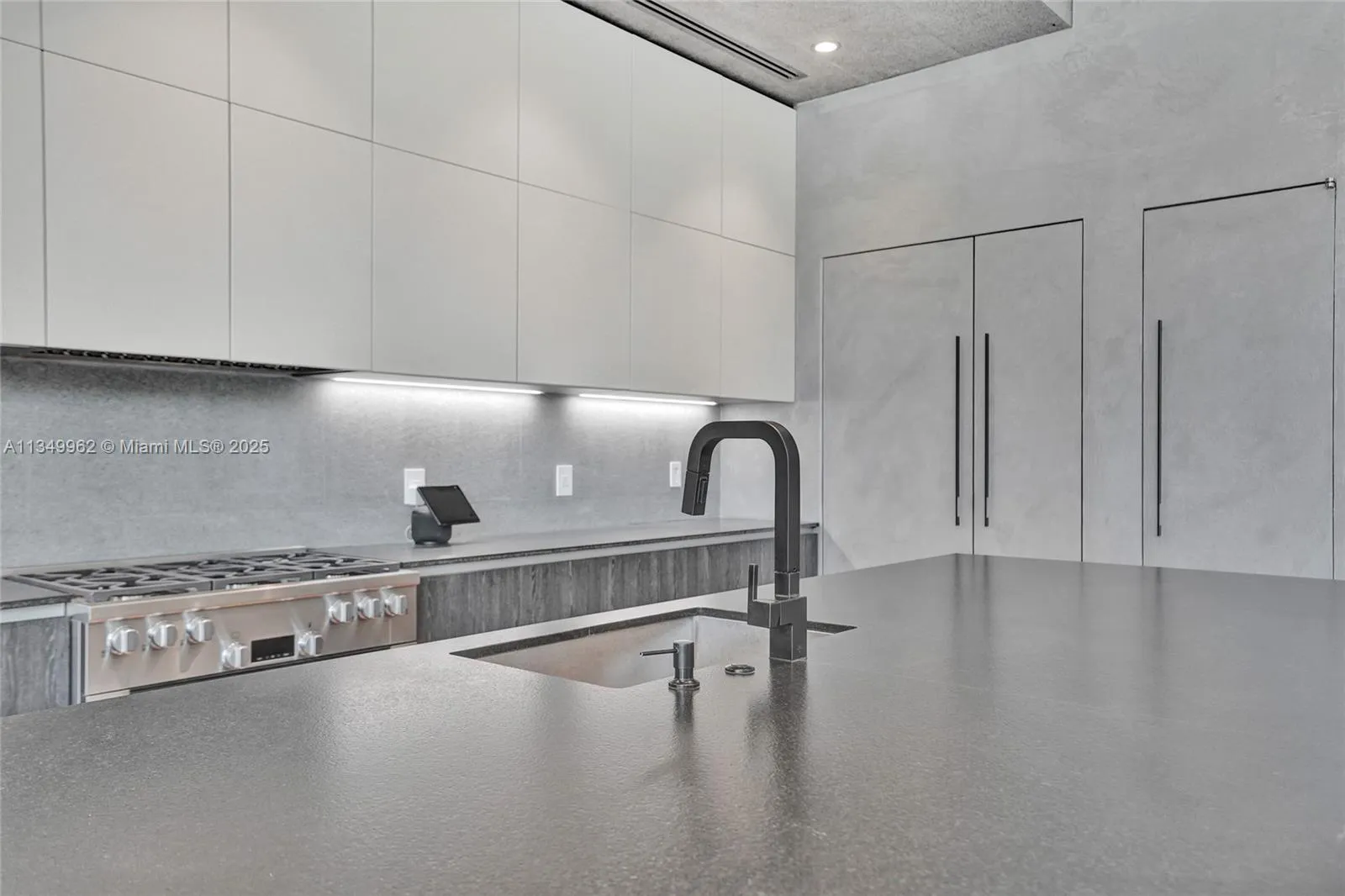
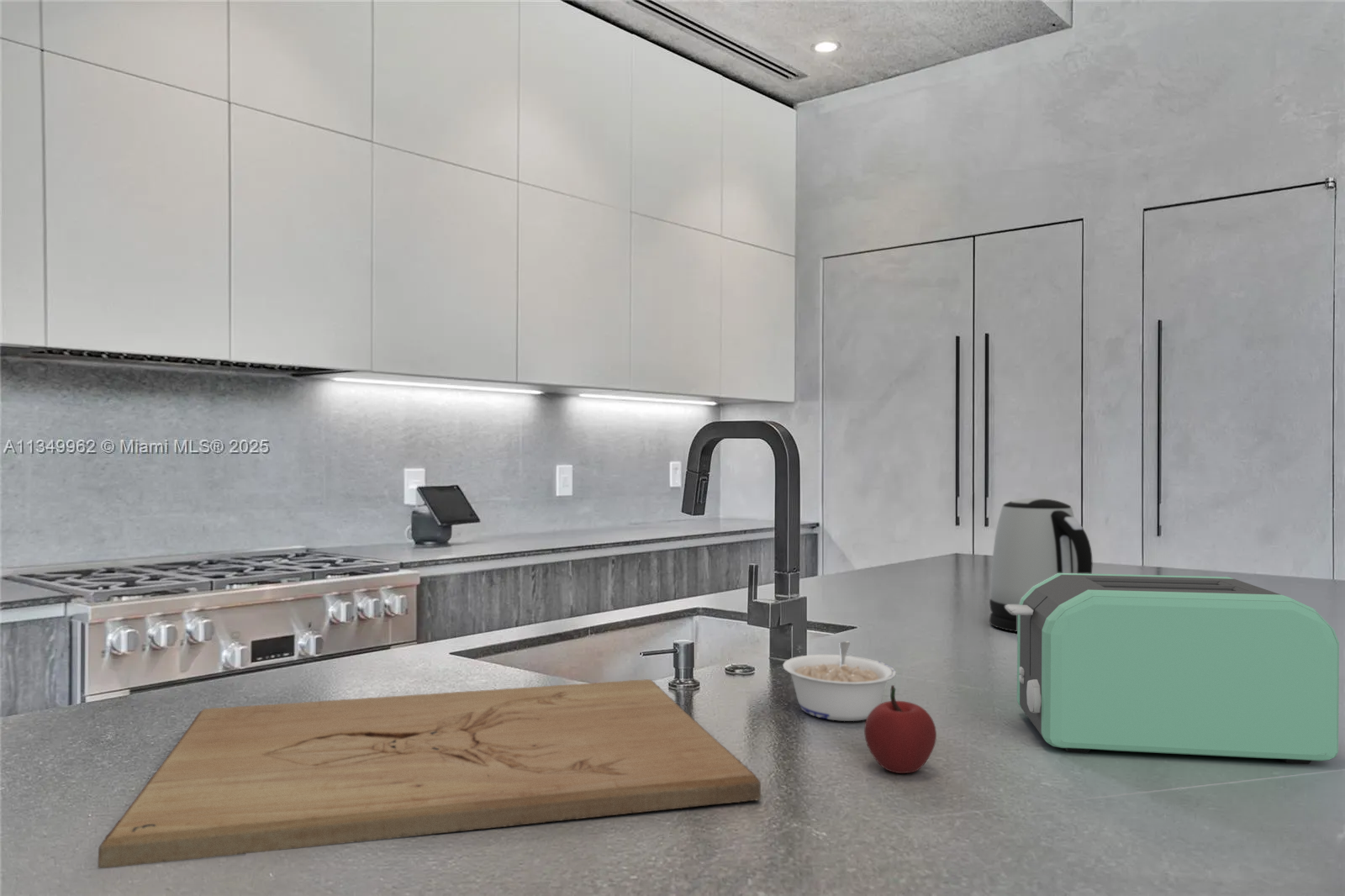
+ legume (836, 683)
+ cutting board (448, 748)
+ kettle (1044, 564)
+ apple (899, 726)
+ toaster (1163, 661)
